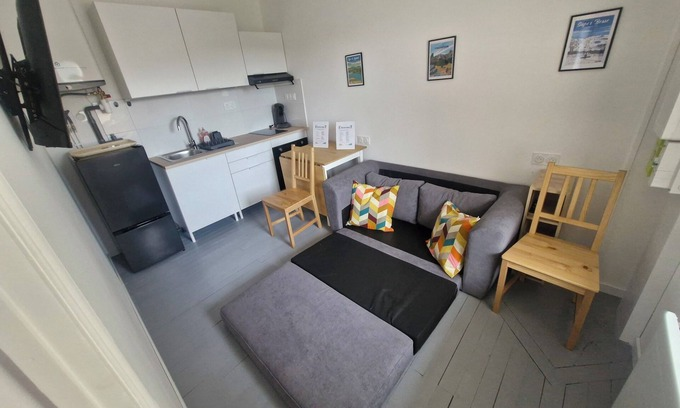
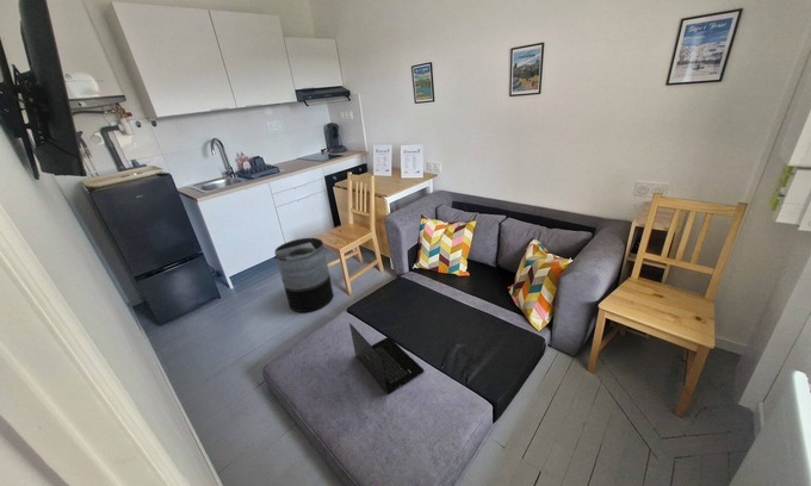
+ laptop (385, 347)
+ trash can (305, 273)
